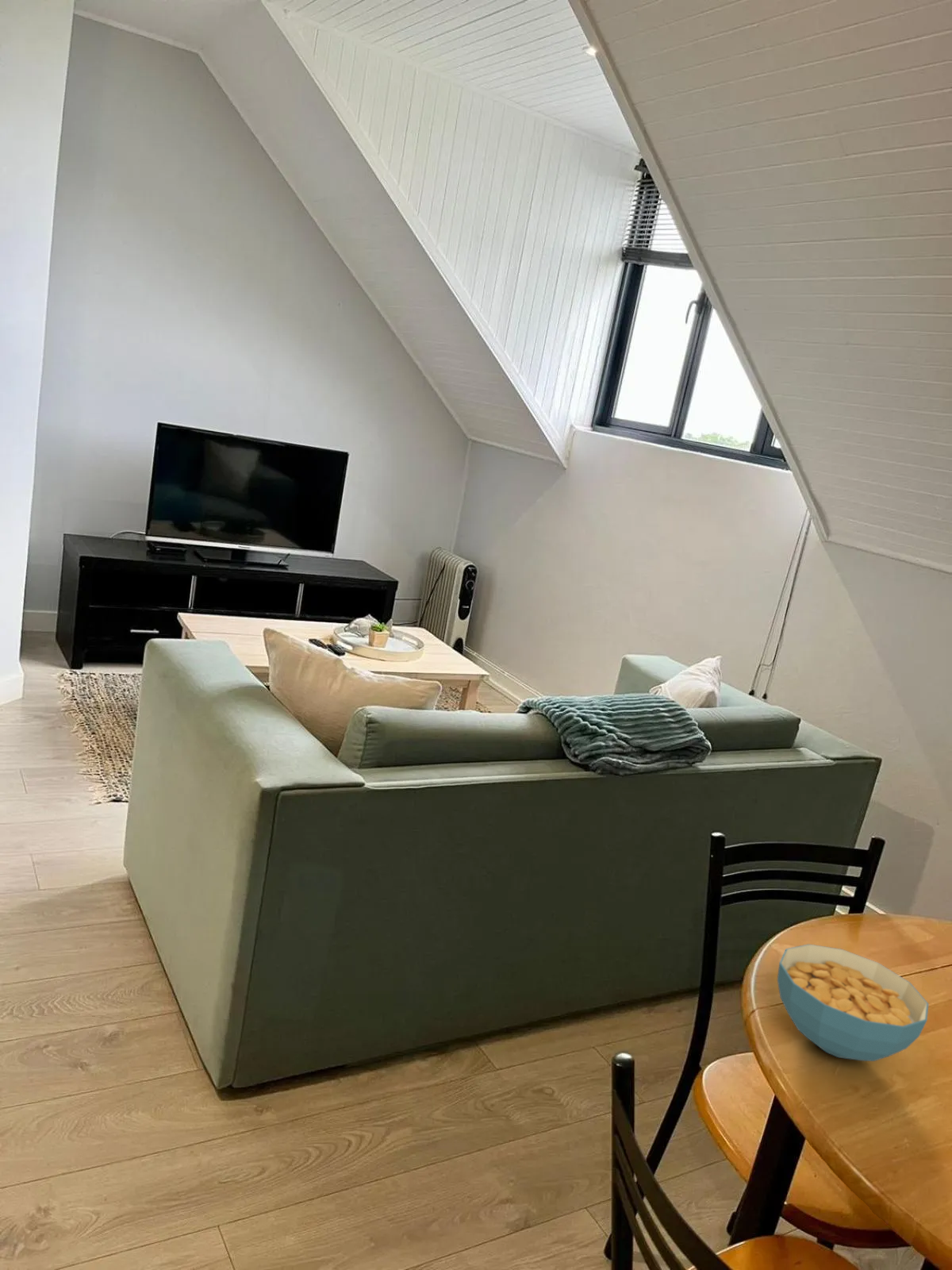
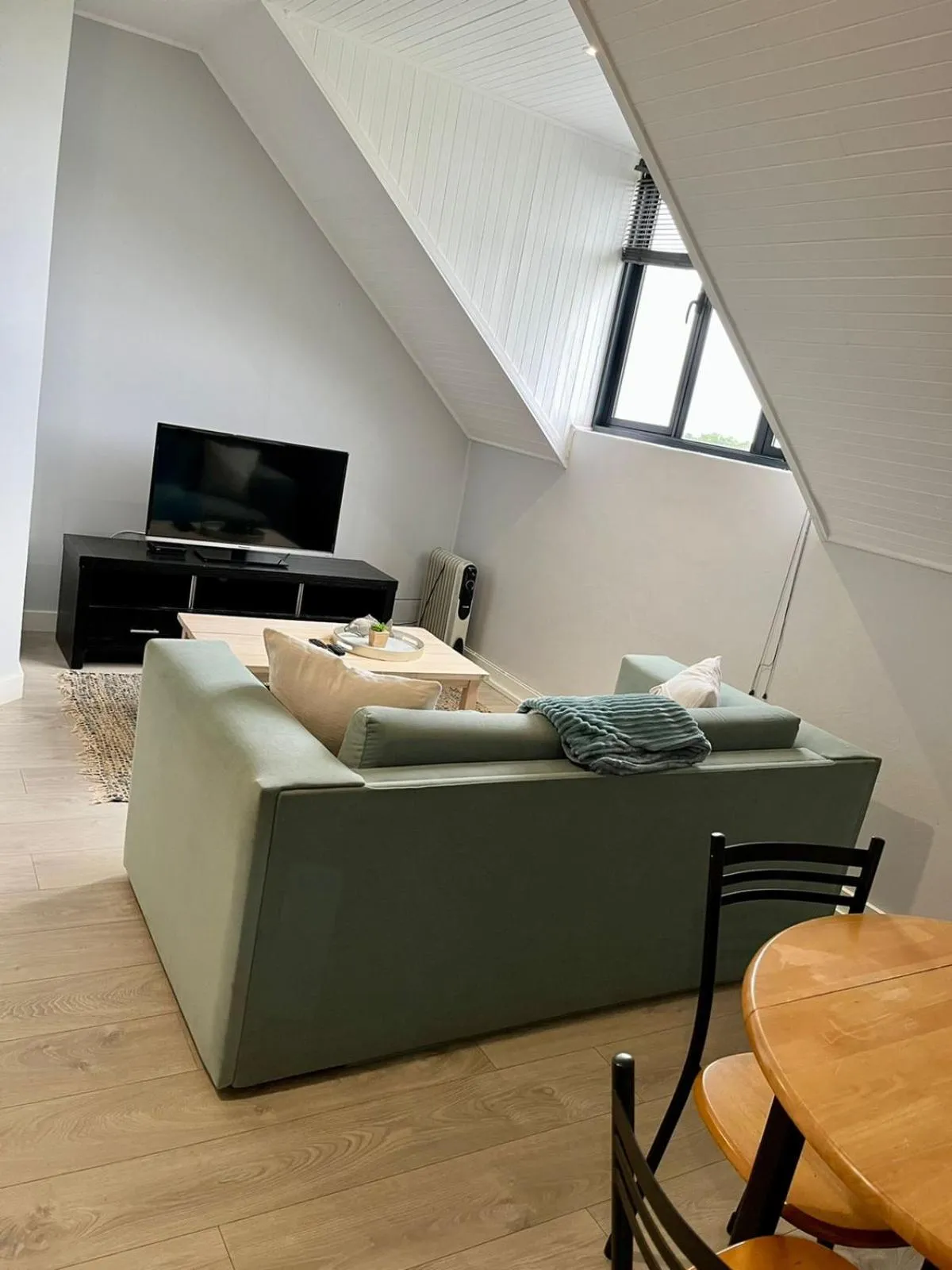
- cereal bowl (843, 1014)
